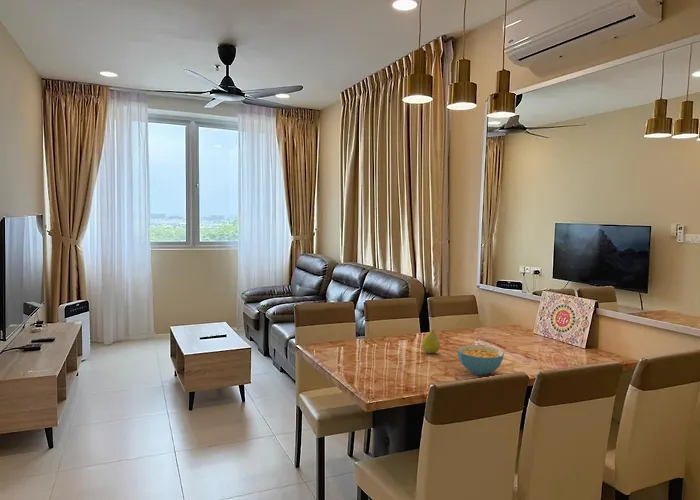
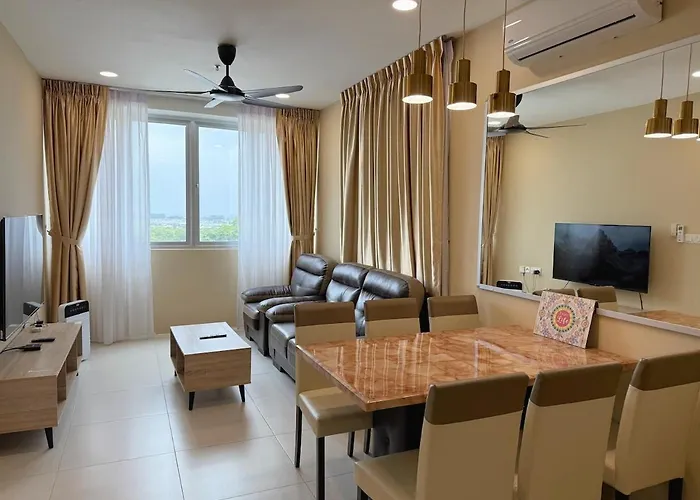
- cereal bowl (479, 362)
- fruit (430, 341)
